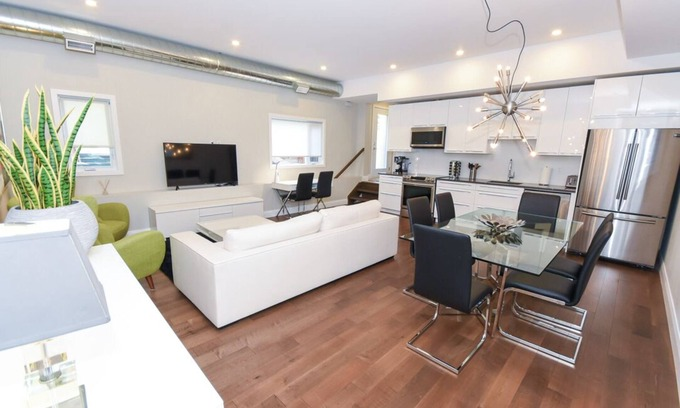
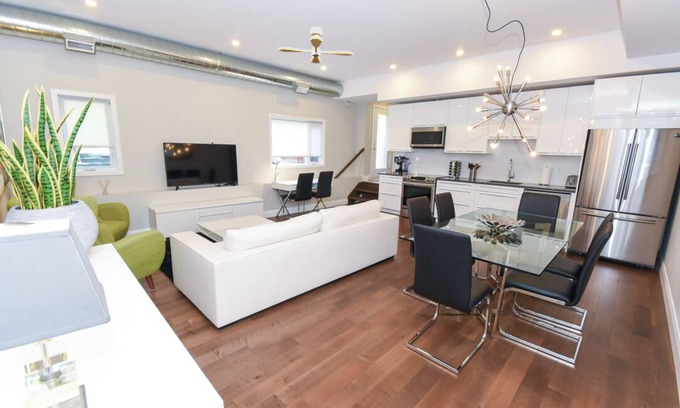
+ ceiling fan (316, 42)
